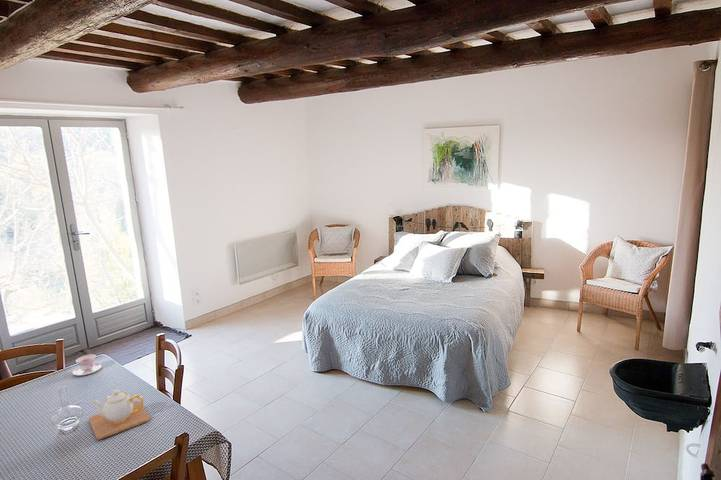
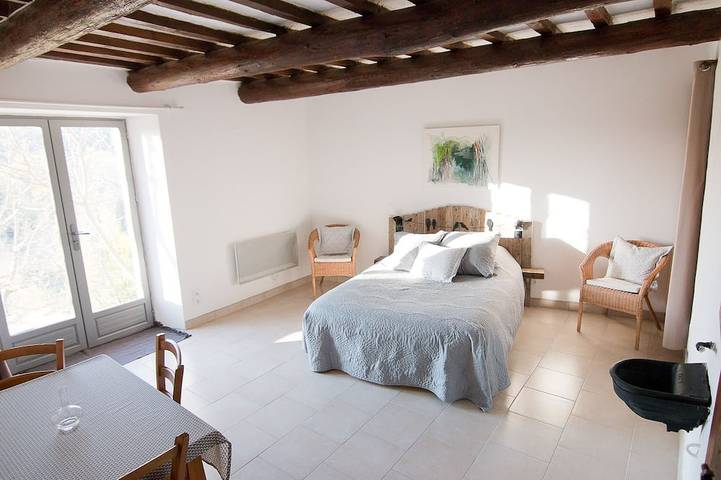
- teacup (86, 364)
- teapot (117, 404)
